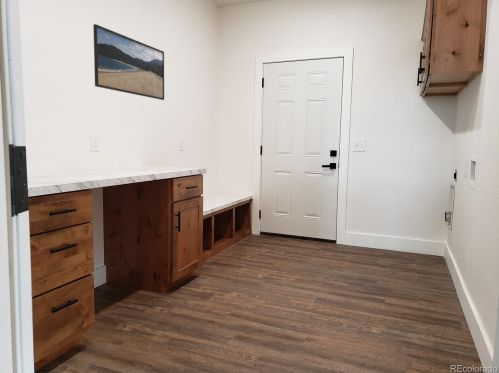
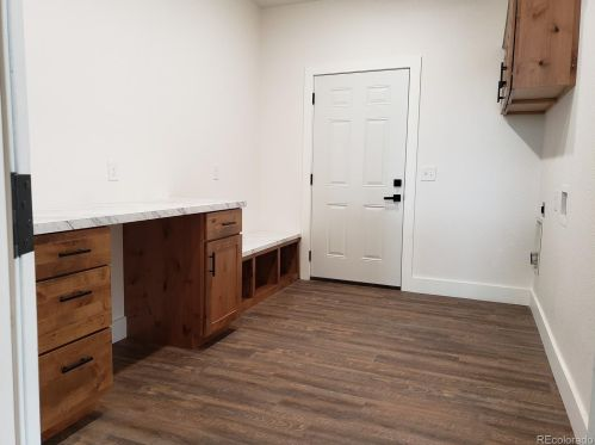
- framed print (133, 67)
